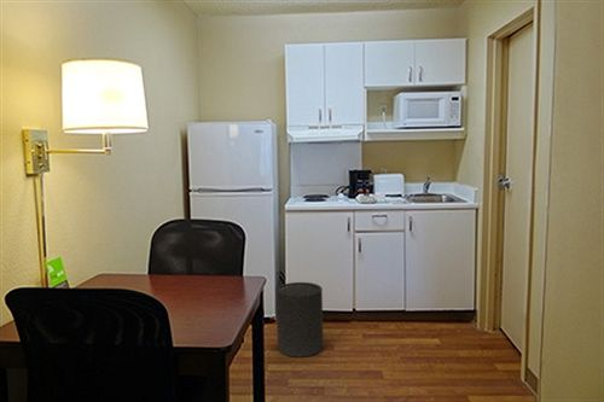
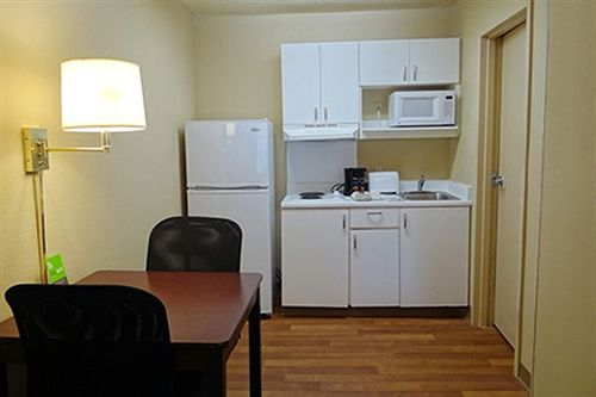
- trash can (300, 317)
